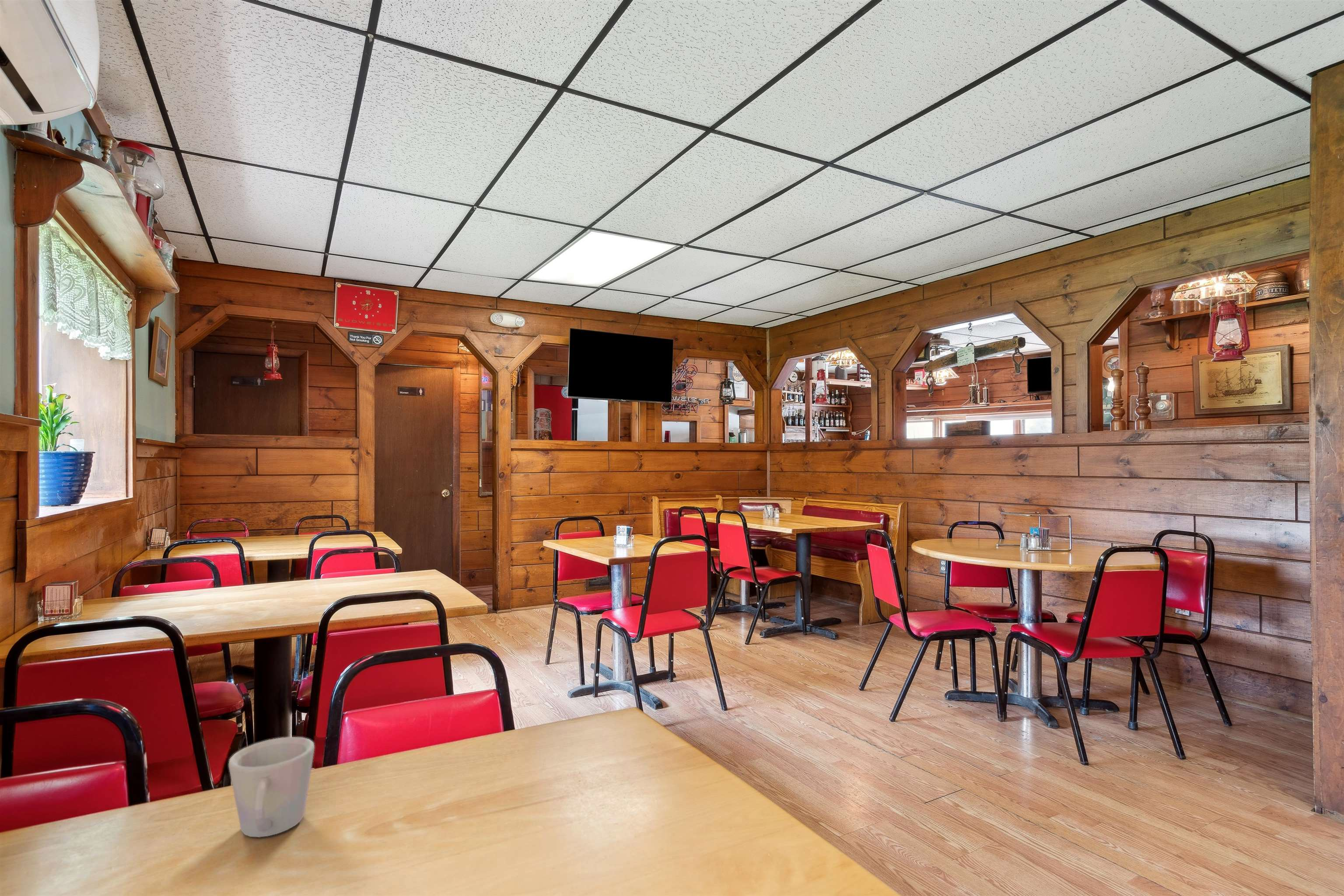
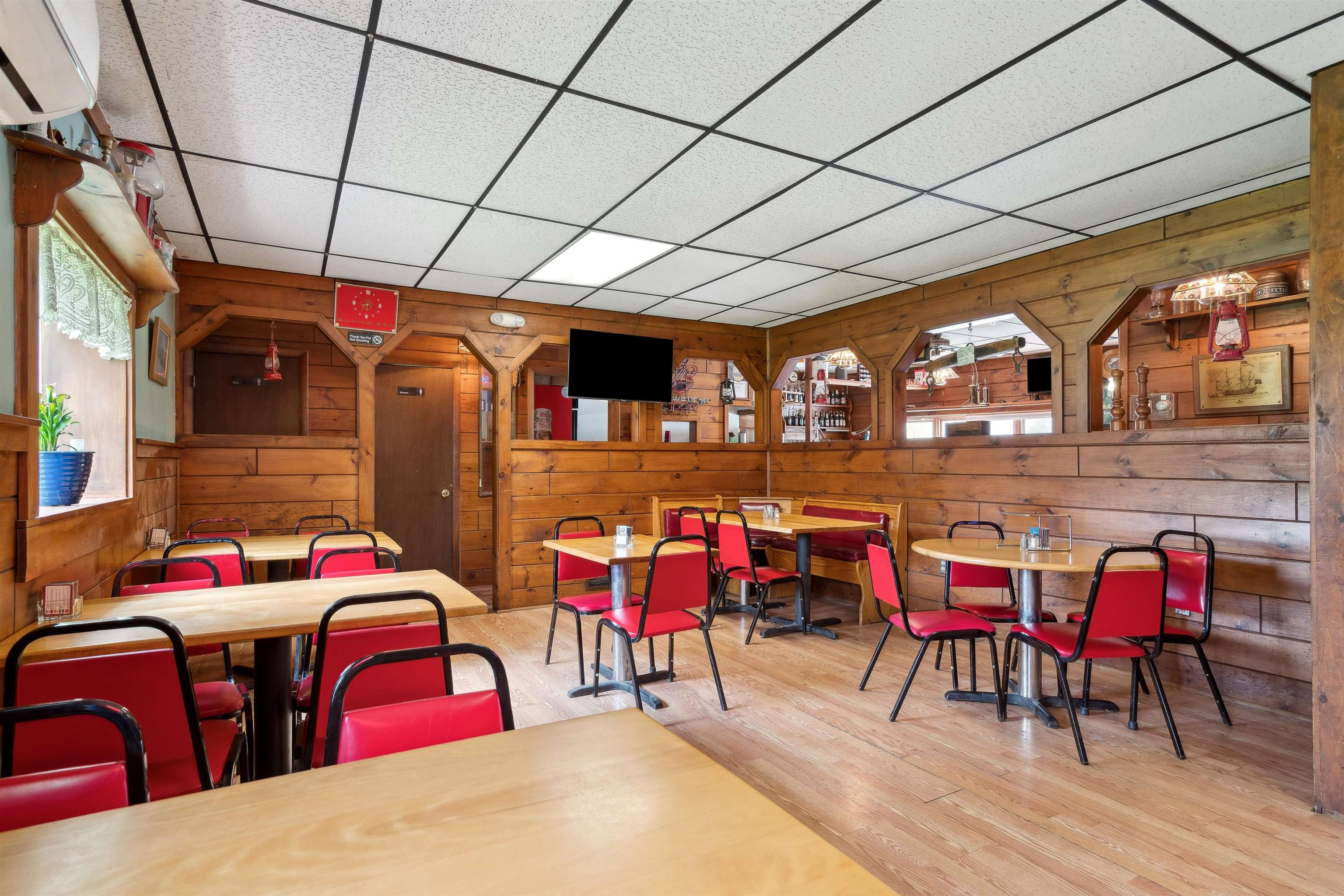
- mug (270, 795)
